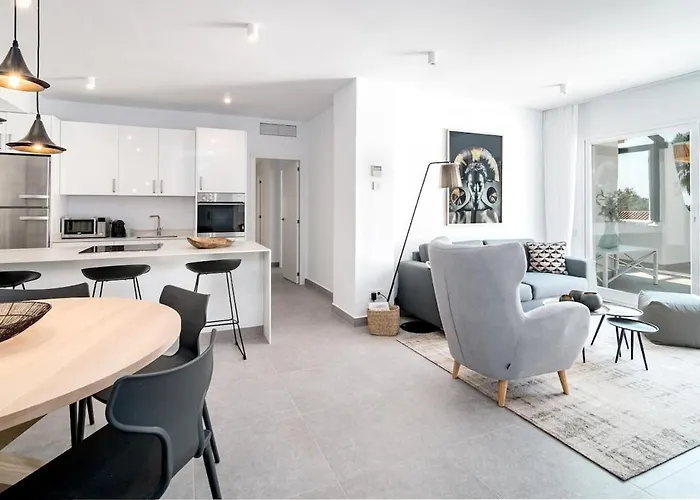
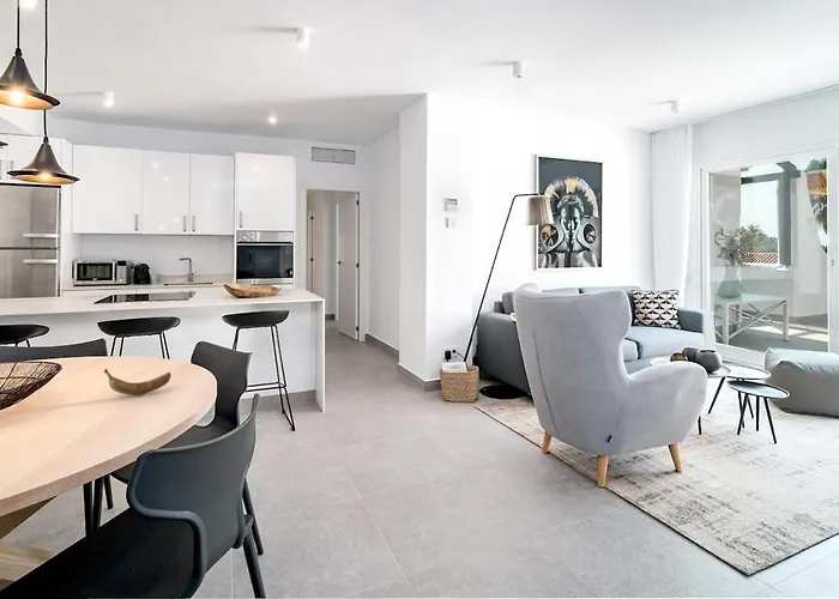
+ banana (138, 382)
